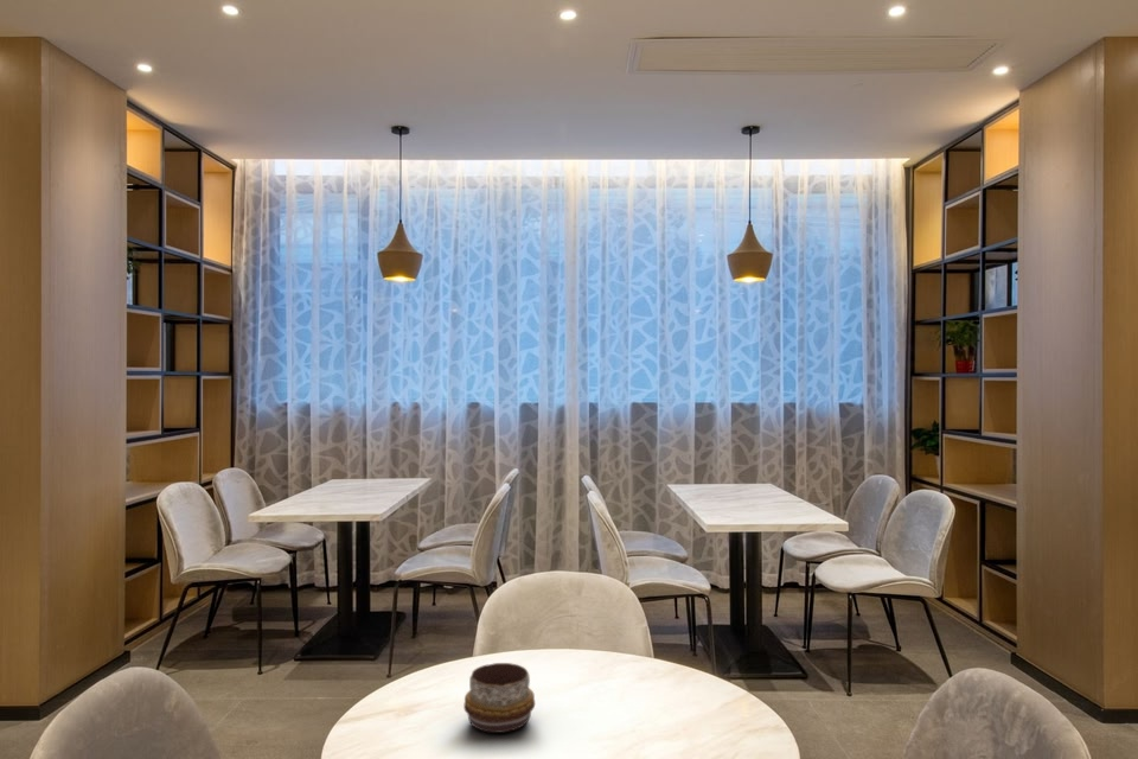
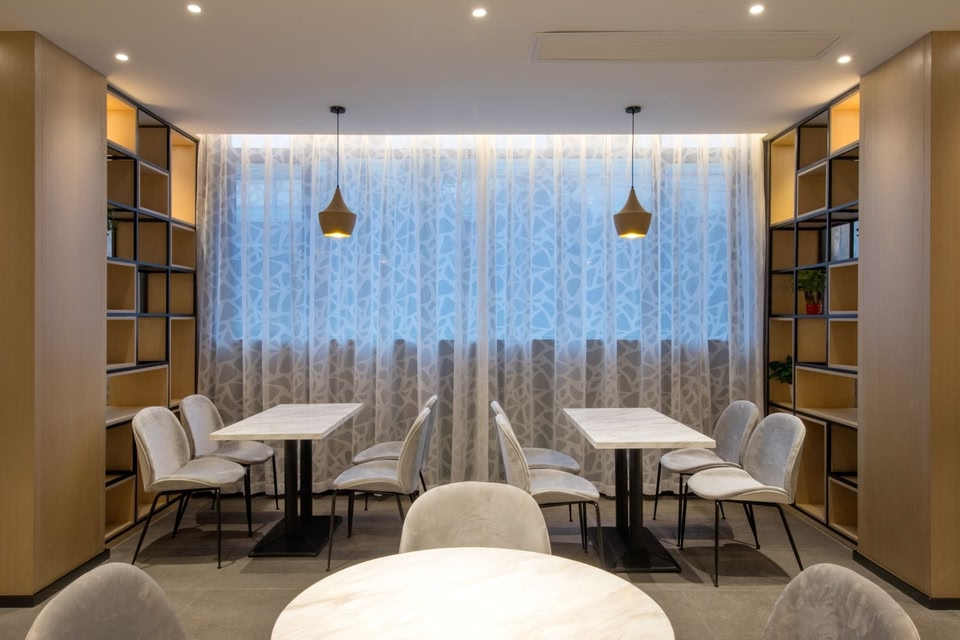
- decorative bowl (499, 697)
